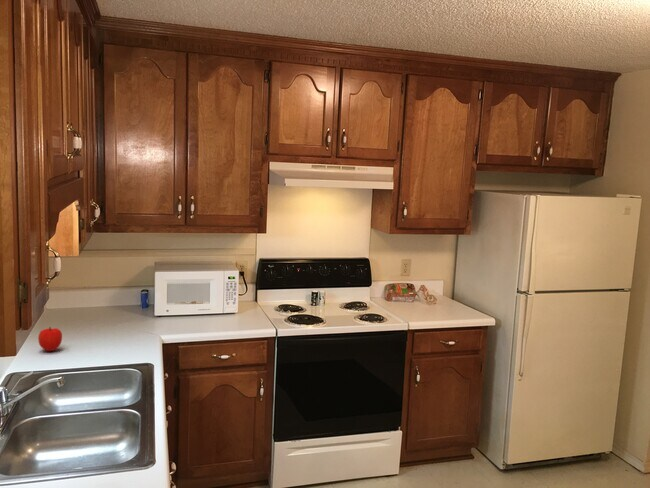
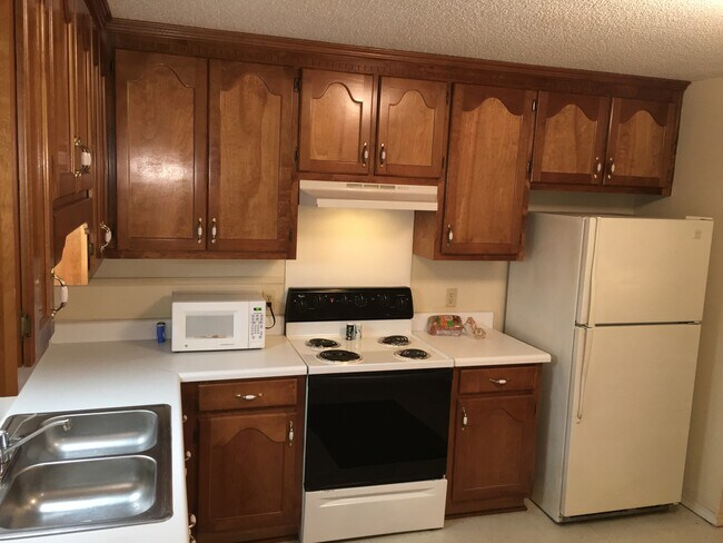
- fruit (50, 338)
